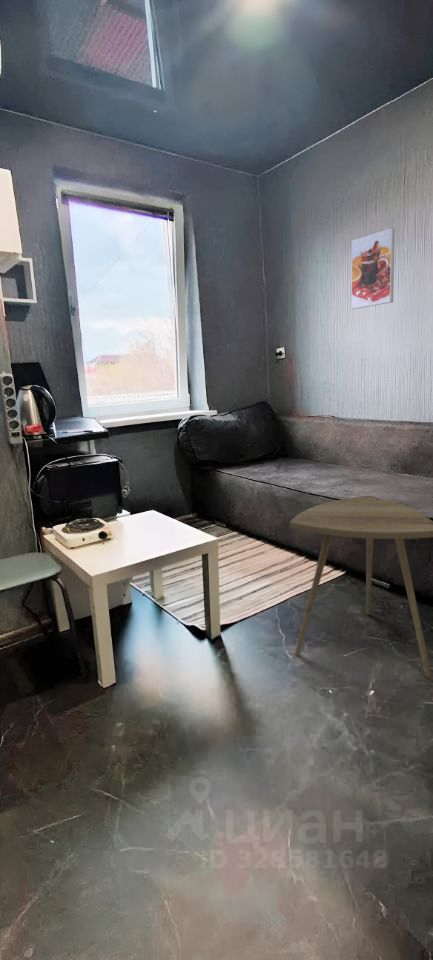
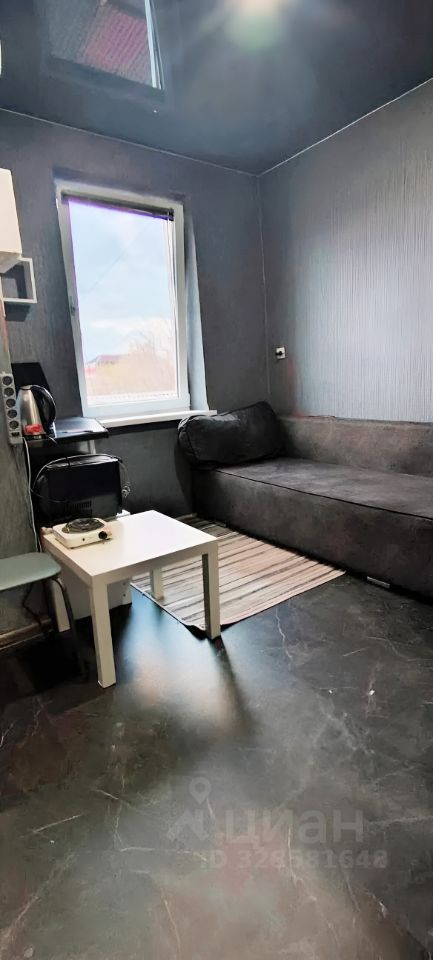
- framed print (371, 270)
- side table (366, 583)
